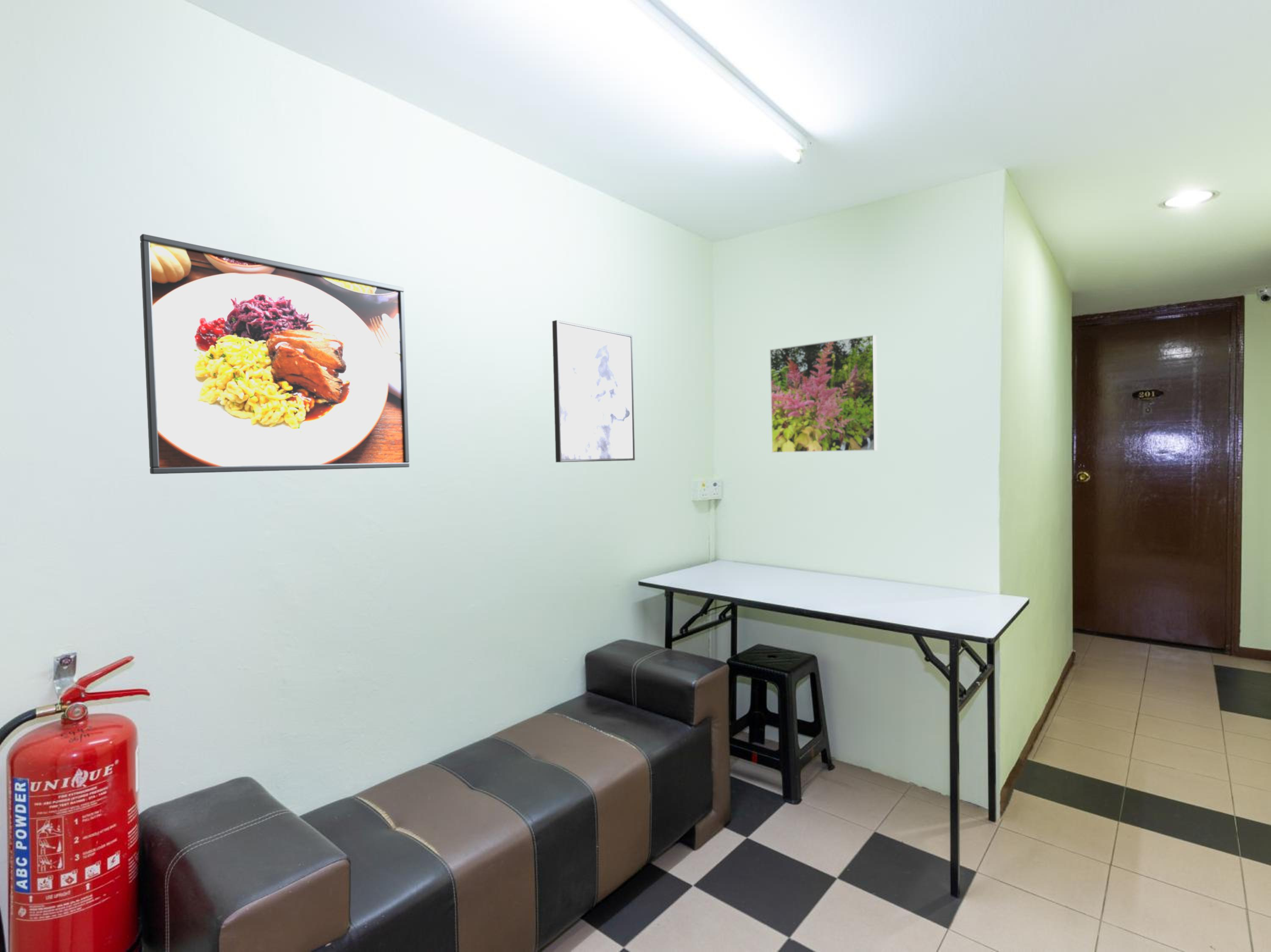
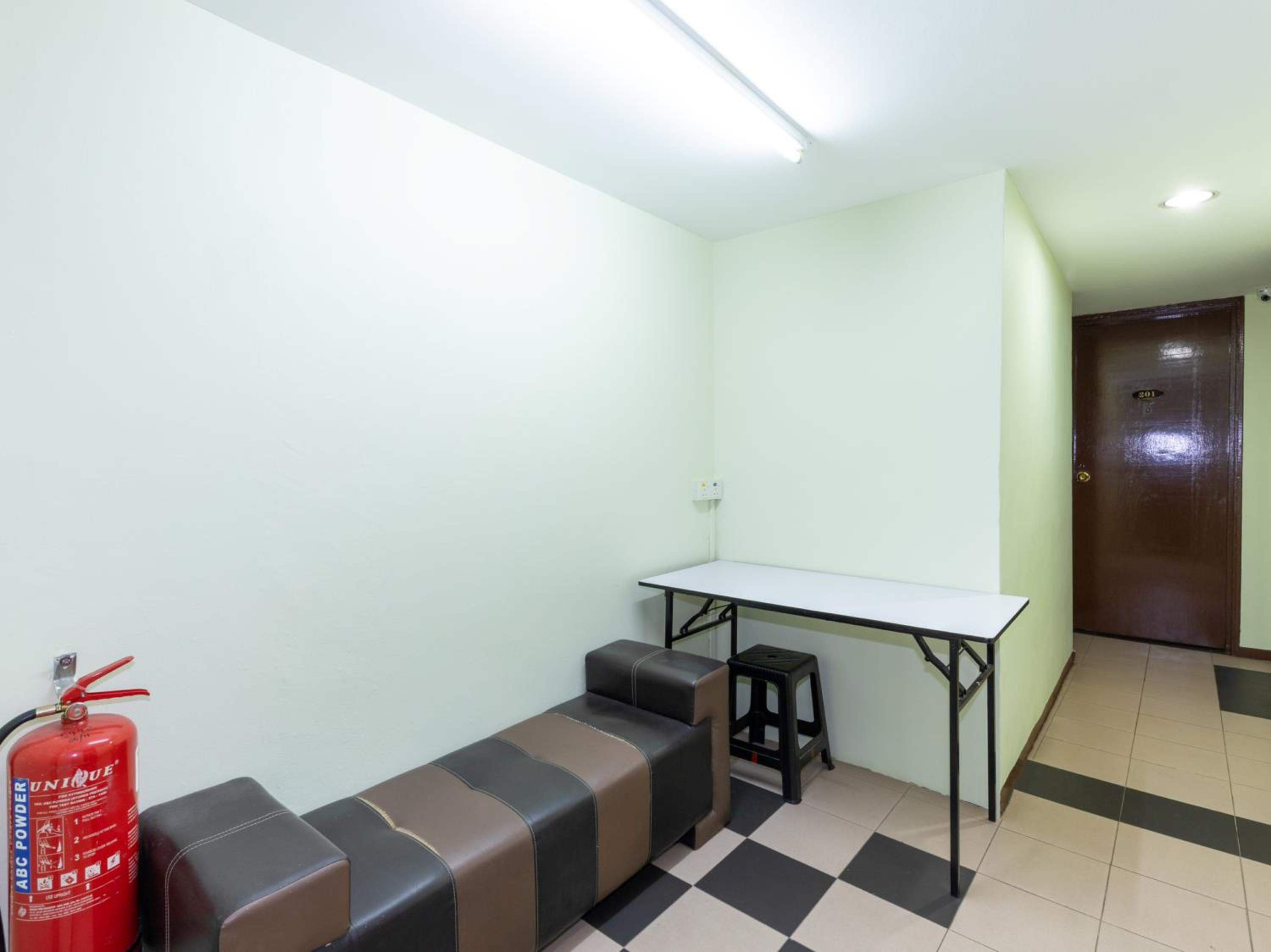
- wall art (596, 395)
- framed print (294, 368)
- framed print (821, 397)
